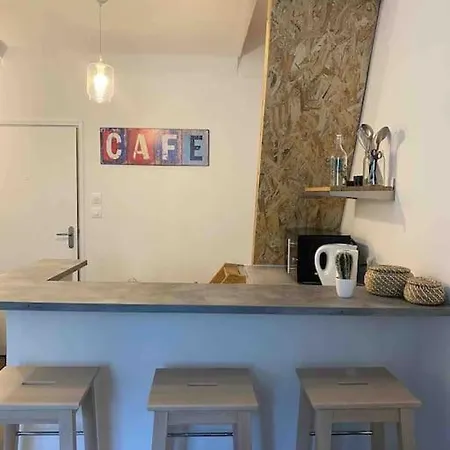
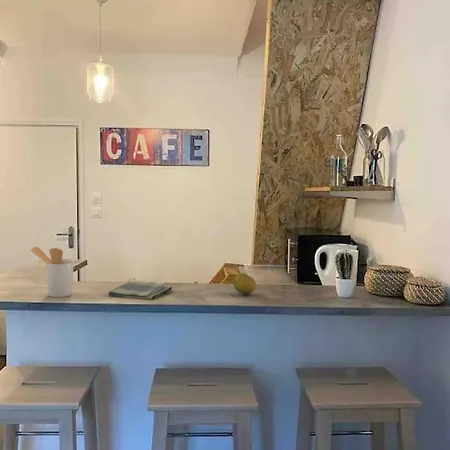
+ dish towel (141, 289)
+ utensil holder (52, 270)
+ fruit (244, 283)
